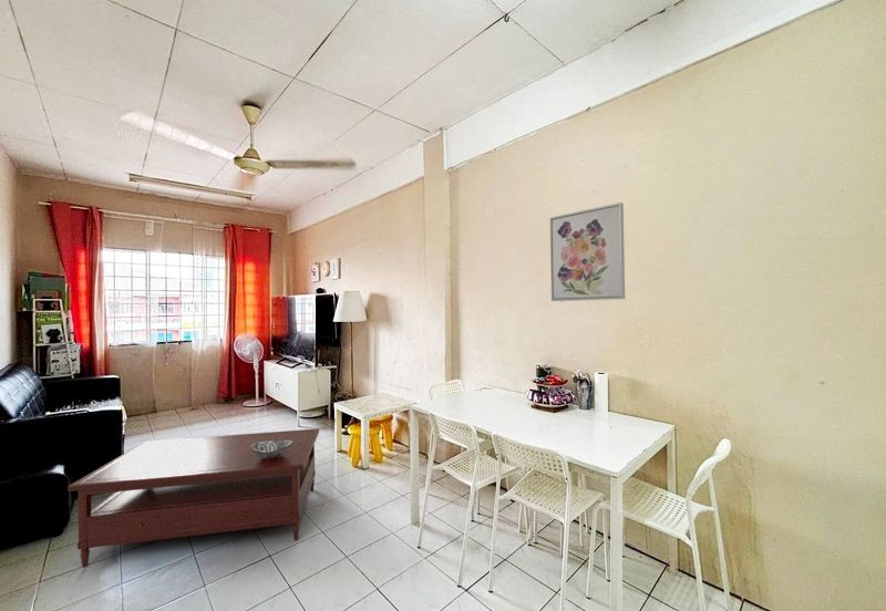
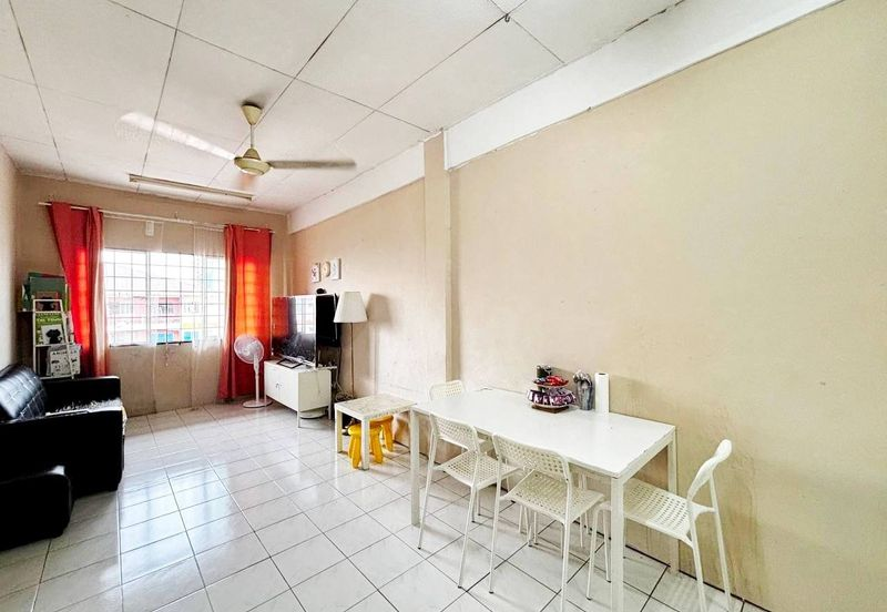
- decorative bowl (271, 449)
- wall art (585, 255)
- coffee table (217, 487)
